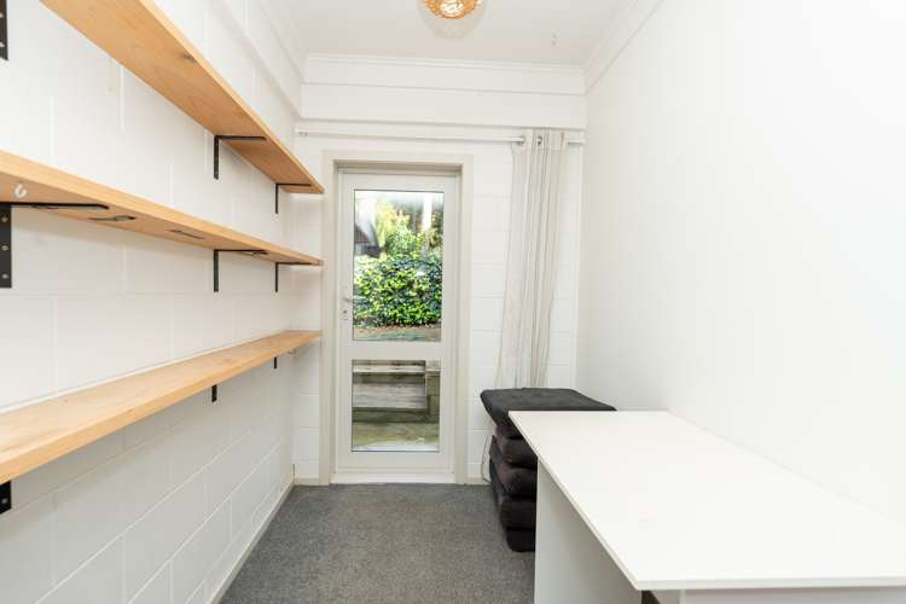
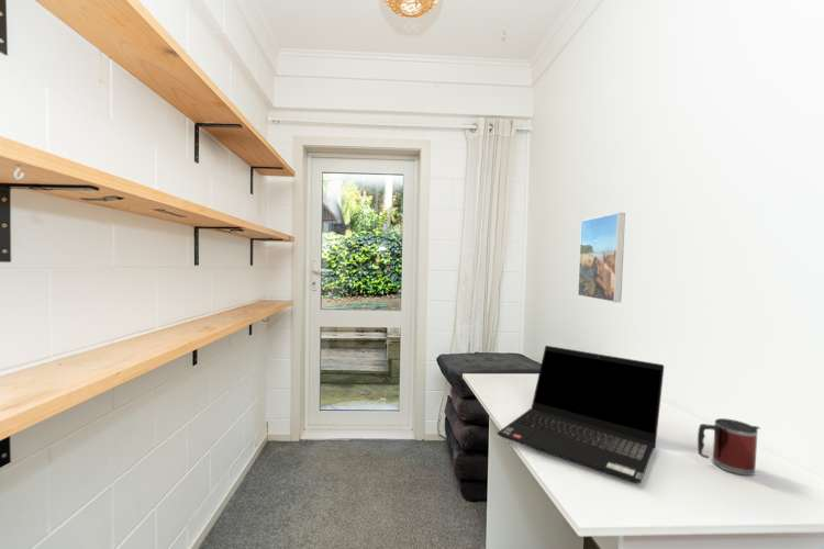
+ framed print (599, 258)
+ mug (727, 445)
+ laptop computer (581, 401)
